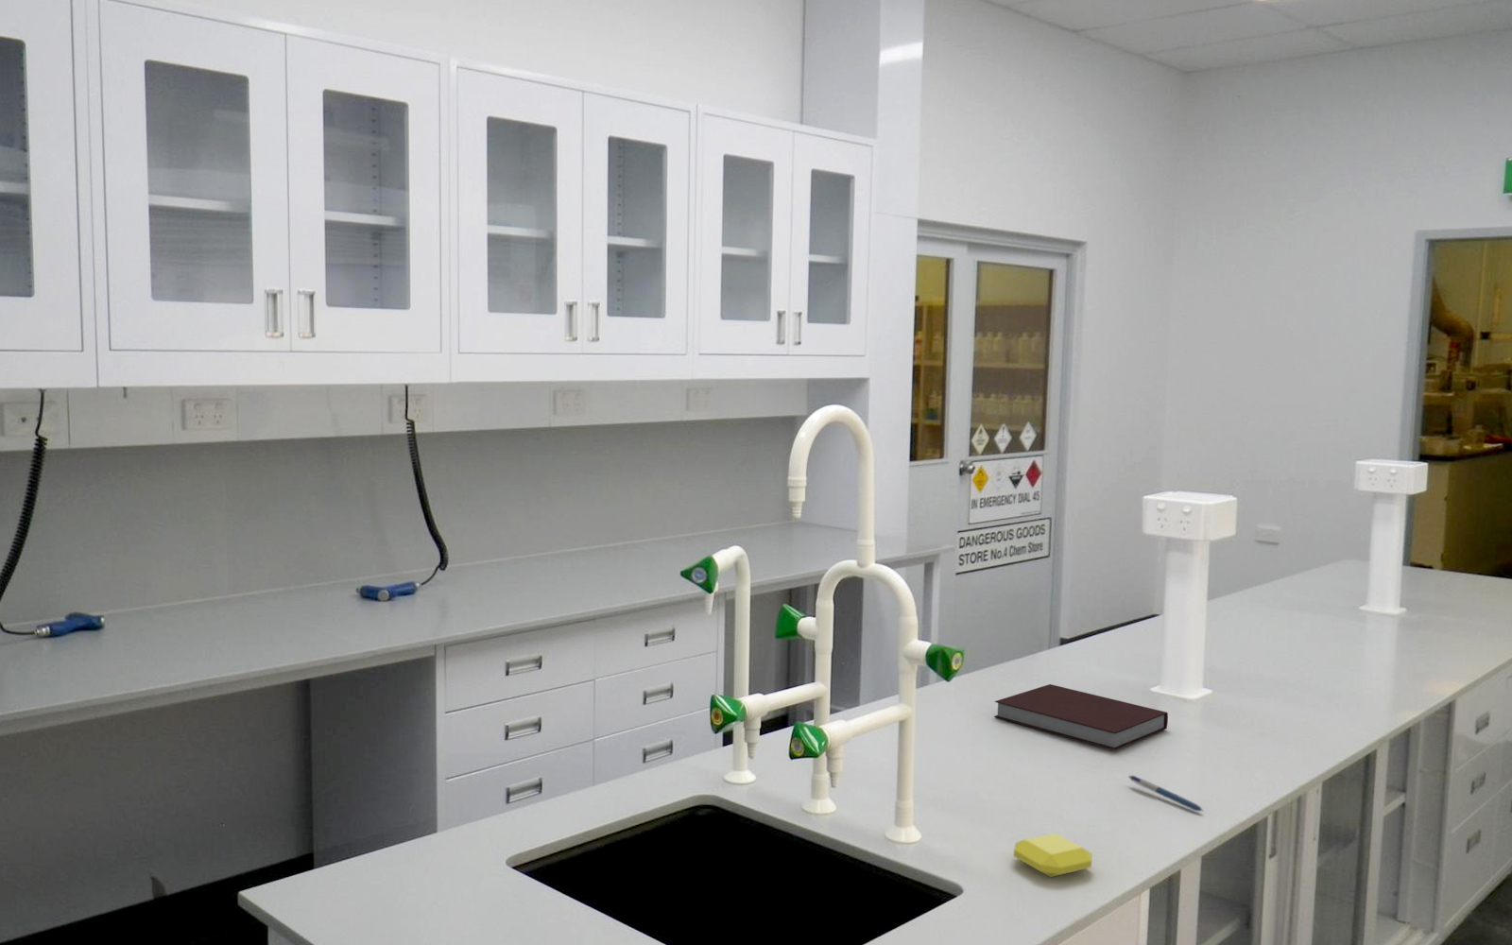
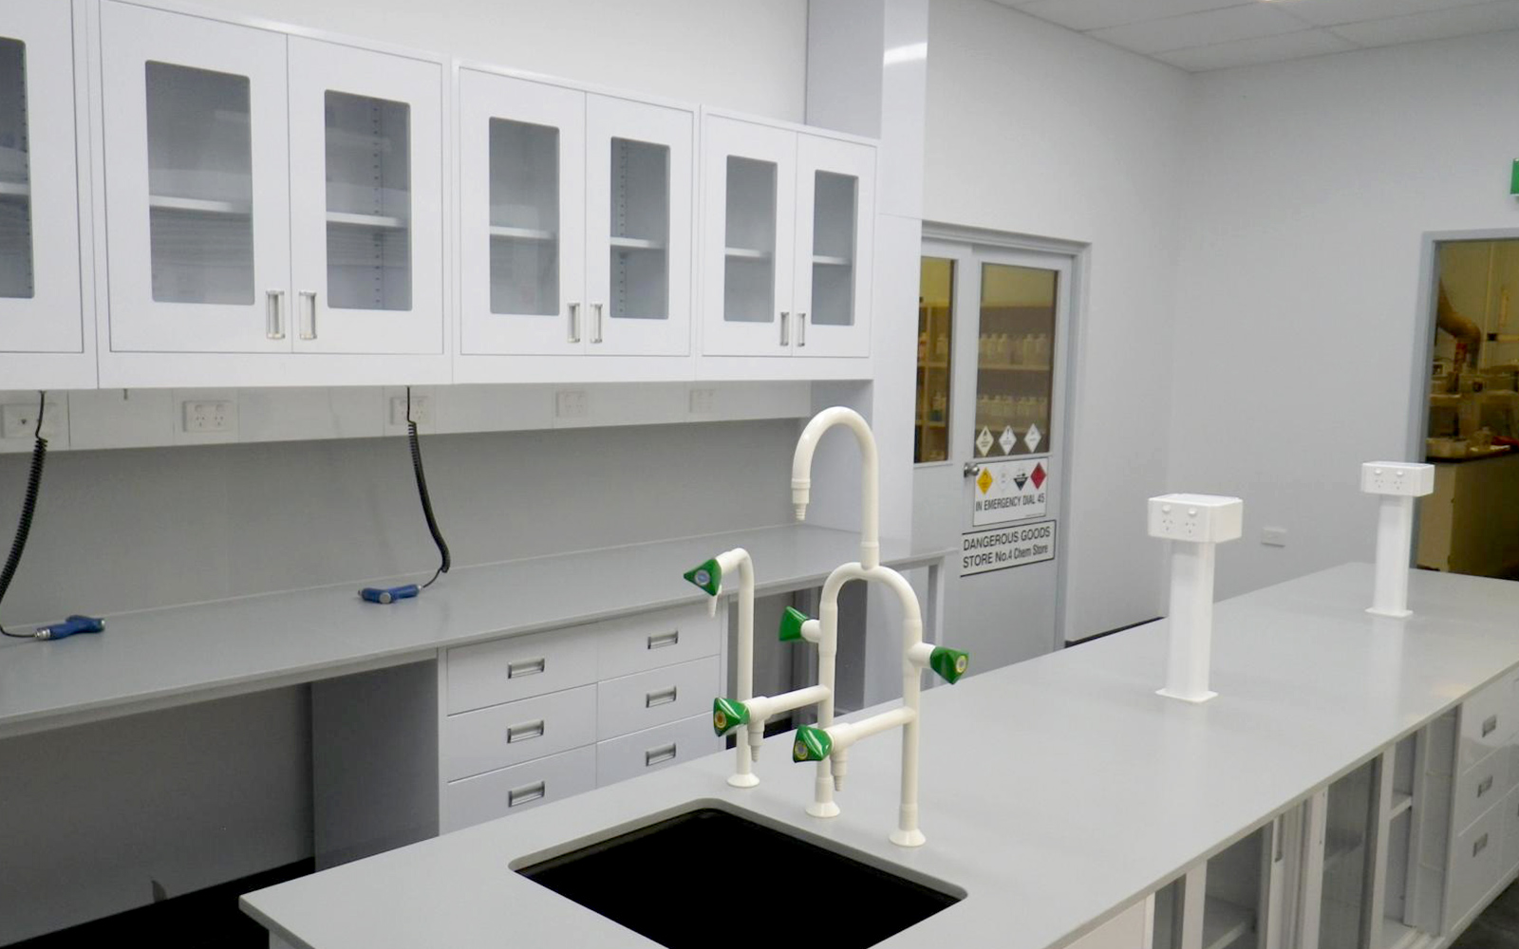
- pen (1164, 793)
- notebook (1080, 714)
- soap bar (1053, 855)
